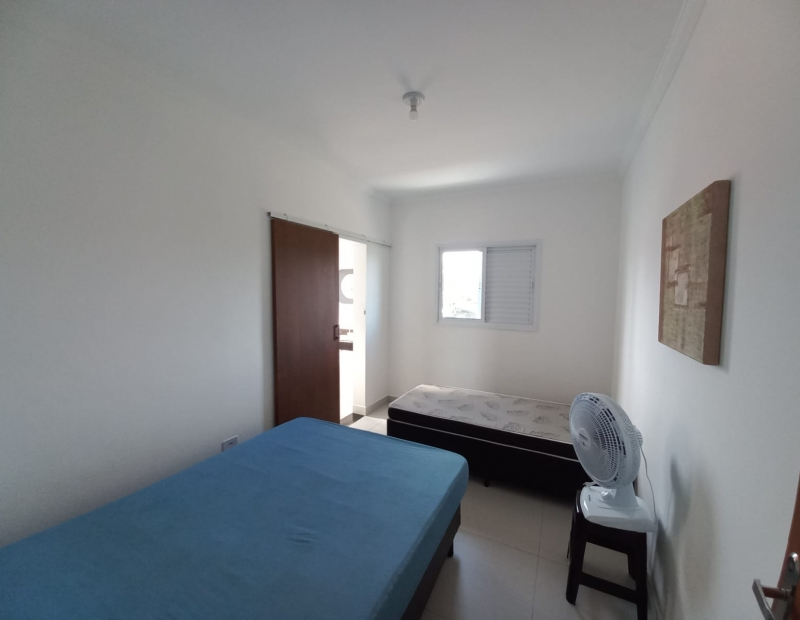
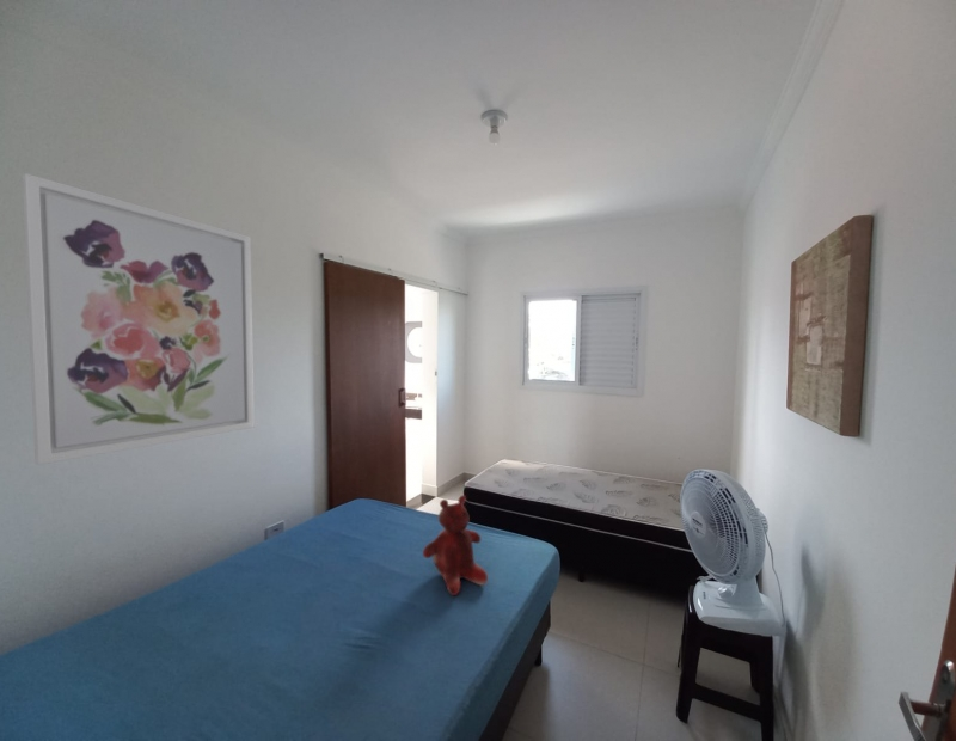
+ teddy bear (458, 540)
+ wall art (163, 327)
